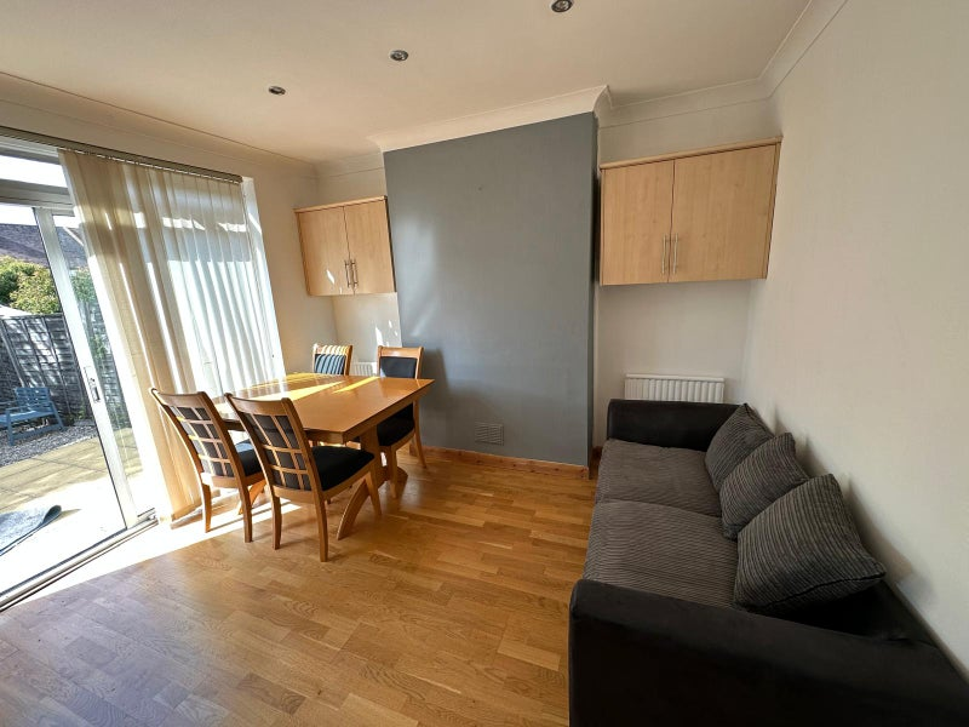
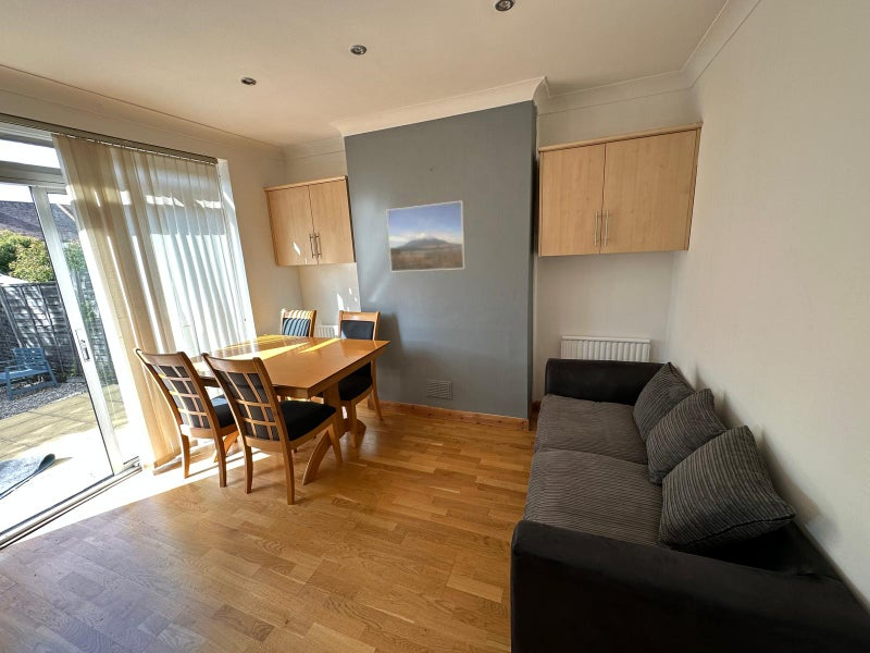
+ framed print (424, 238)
